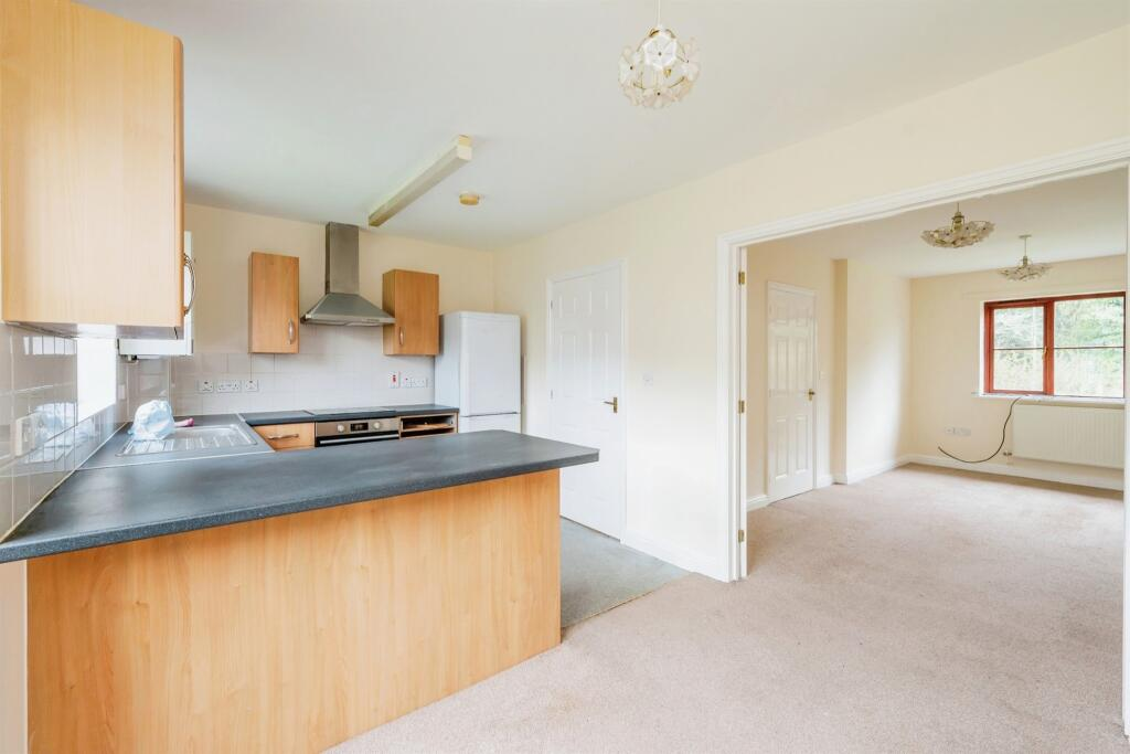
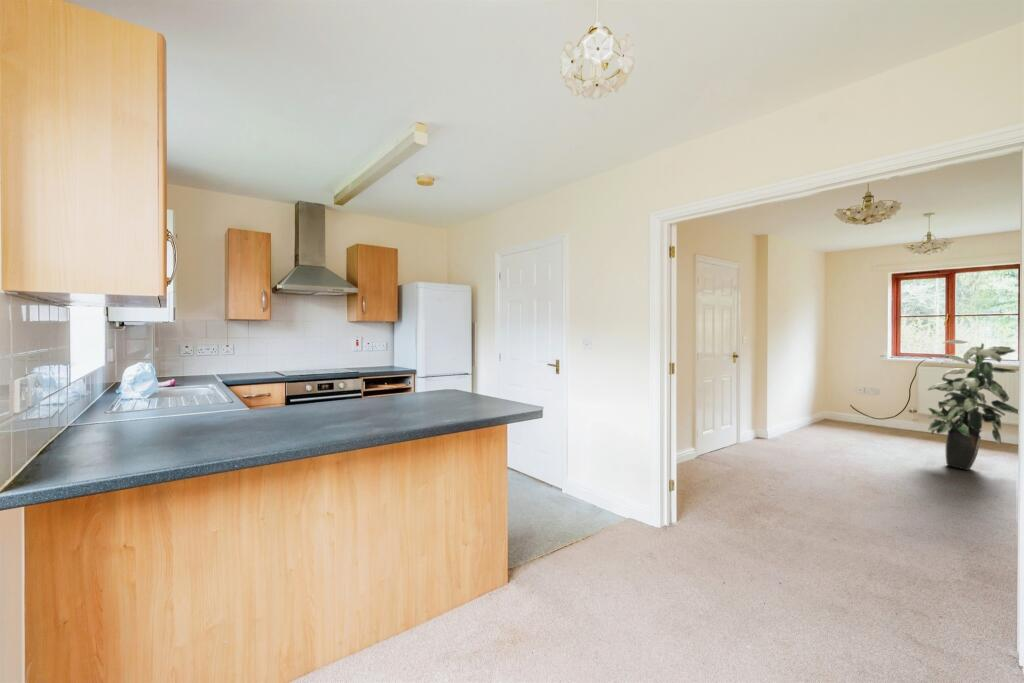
+ indoor plant (966, 404)
